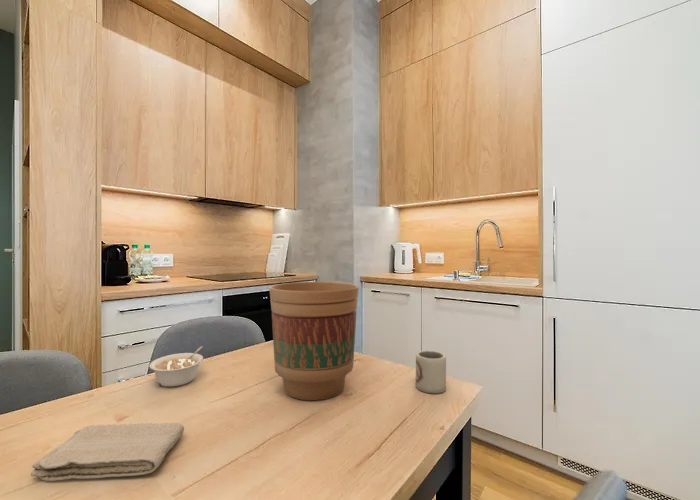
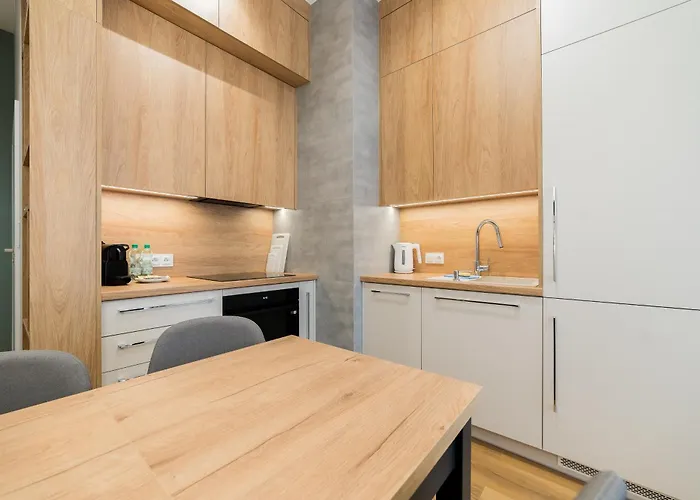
- flower pot (314, 336)
- cup (429, 369)
- legume (177, 367)
- washcloth (115, 446)
